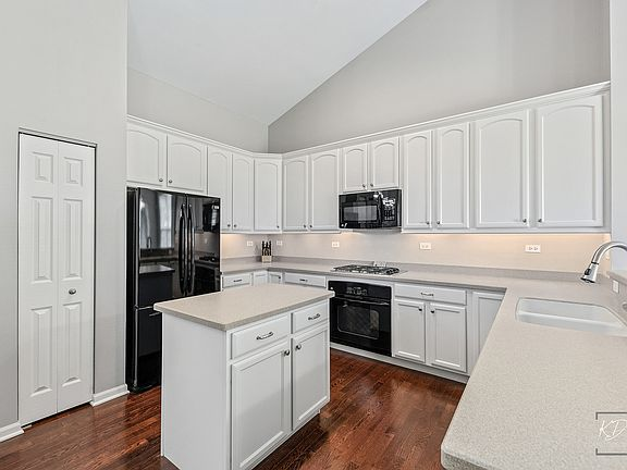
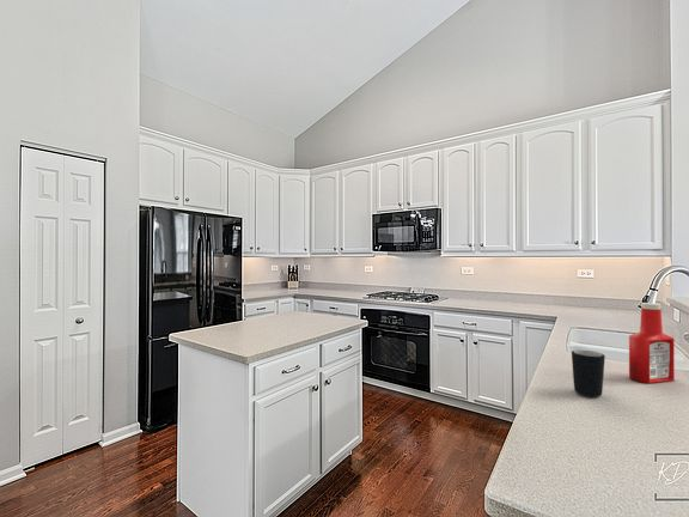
+ soap bottle (651, 341)
+ mug (590, 372)
